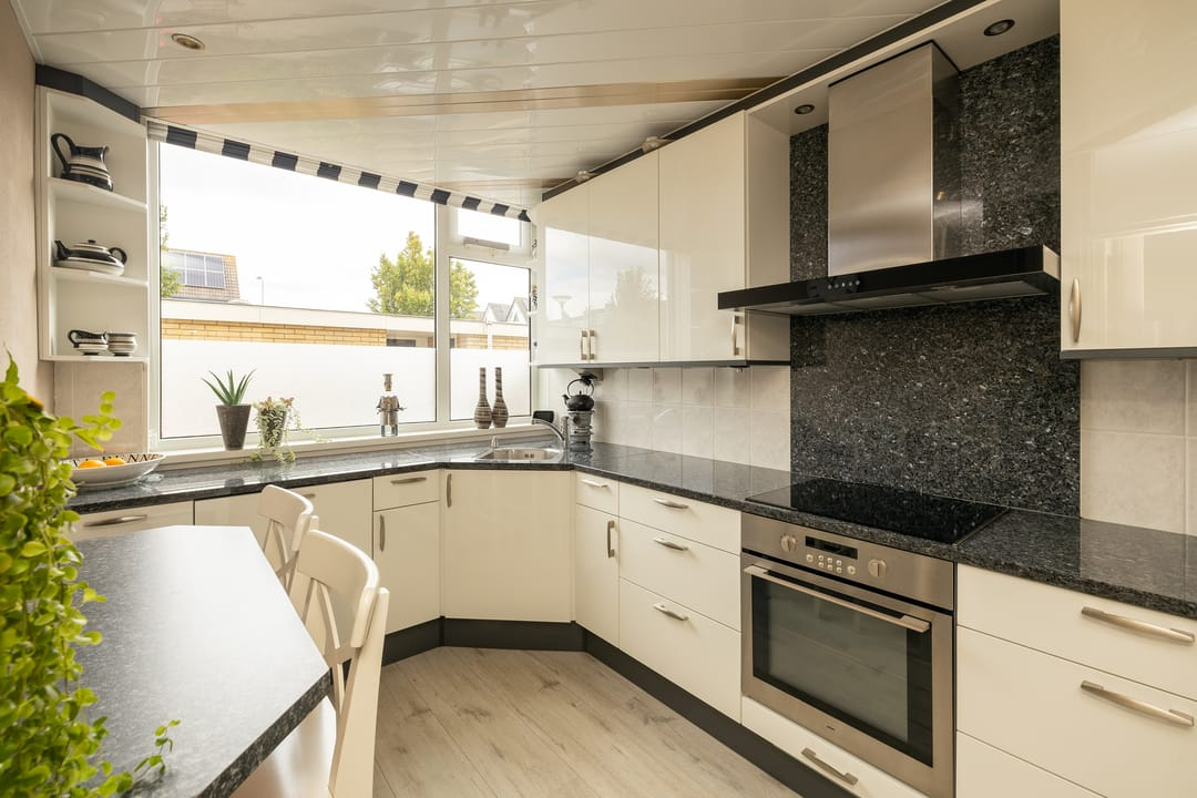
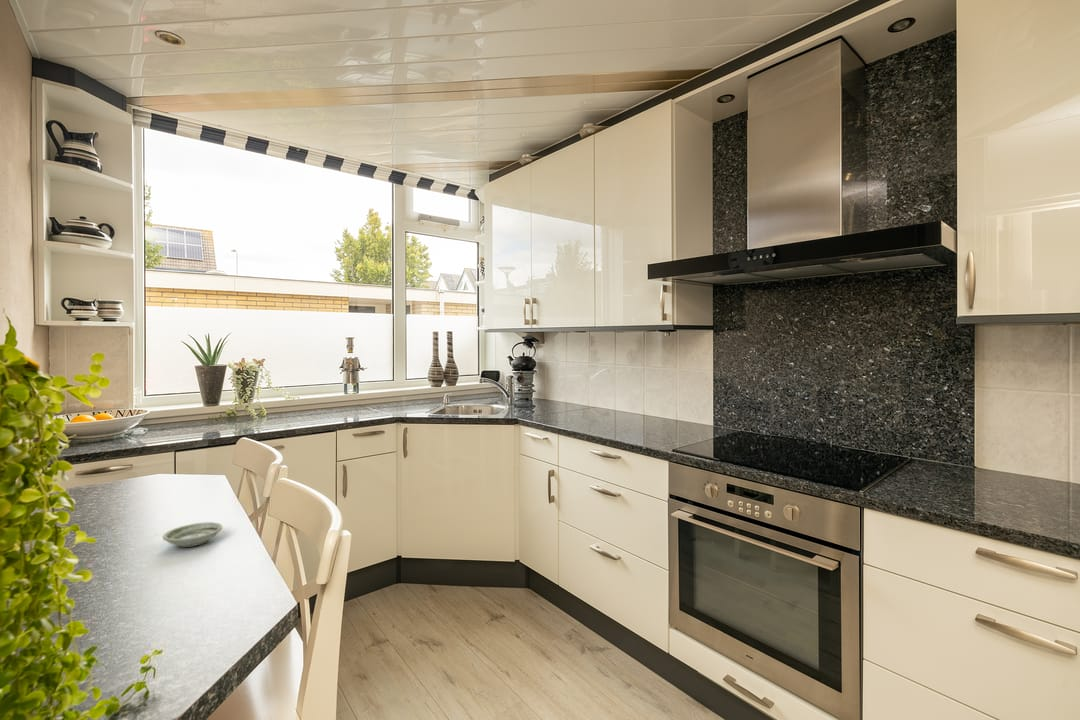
+ saucer (193, 536)
